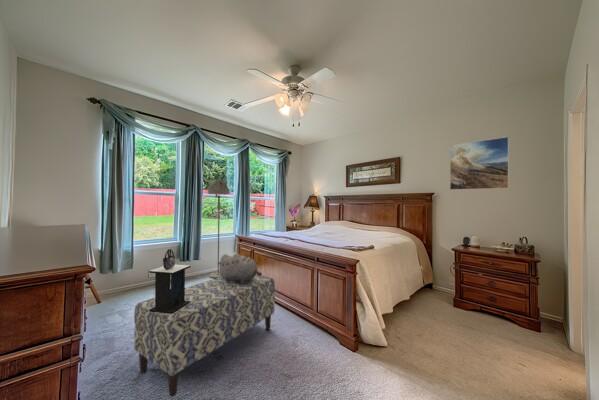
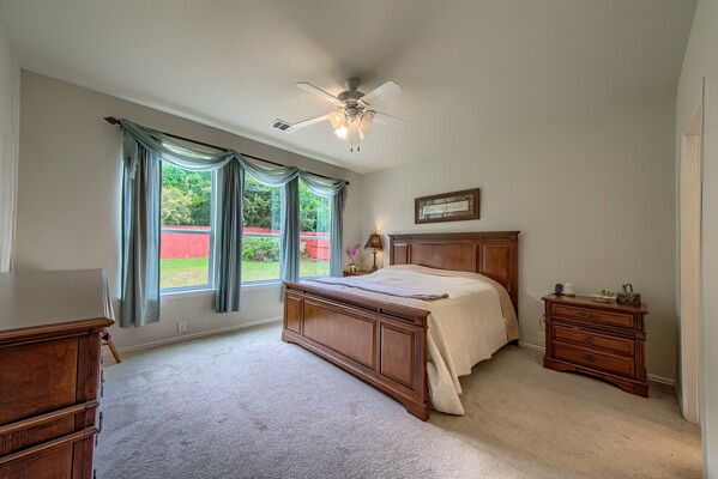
- bench (214, 318)
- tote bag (171, 277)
- floor lamp (218, 227)
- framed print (477, 165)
- plush toy (241, 266)
